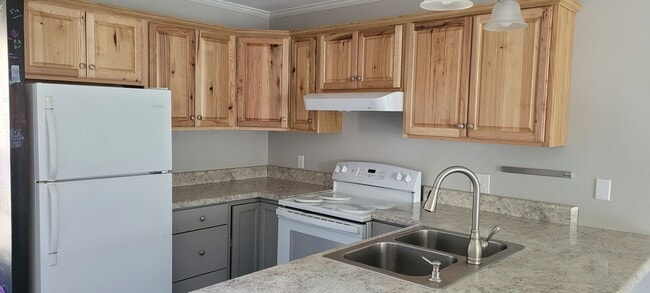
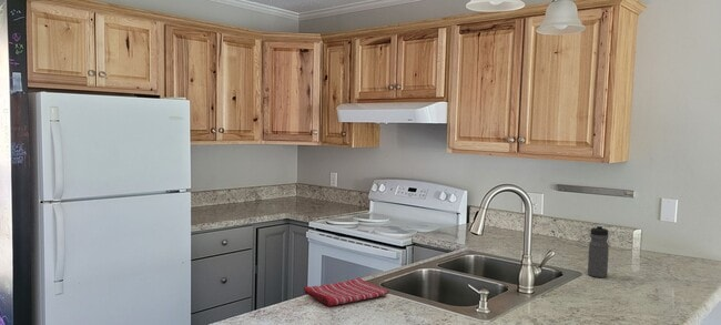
+ water bottle (598, 250)
+ dish towel (345, 291)
